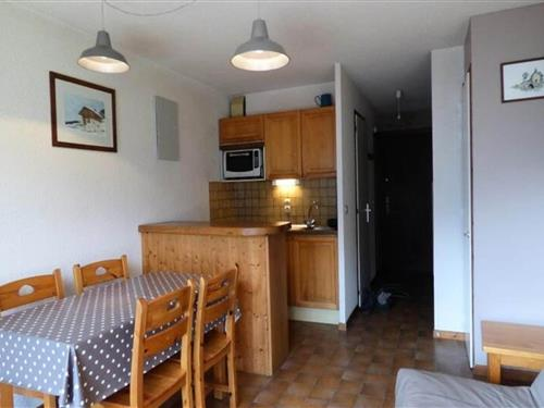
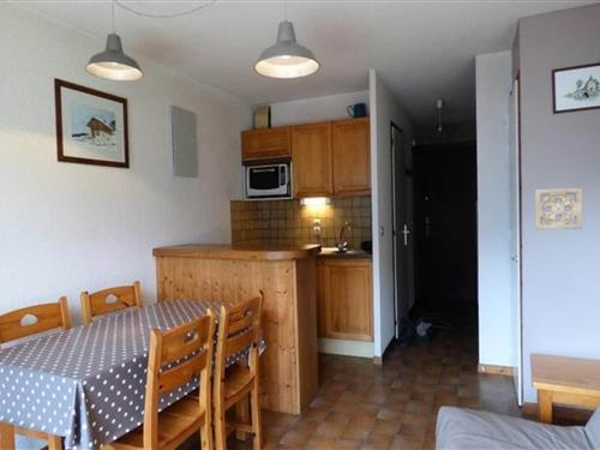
+ wall ornament (557, 209)
